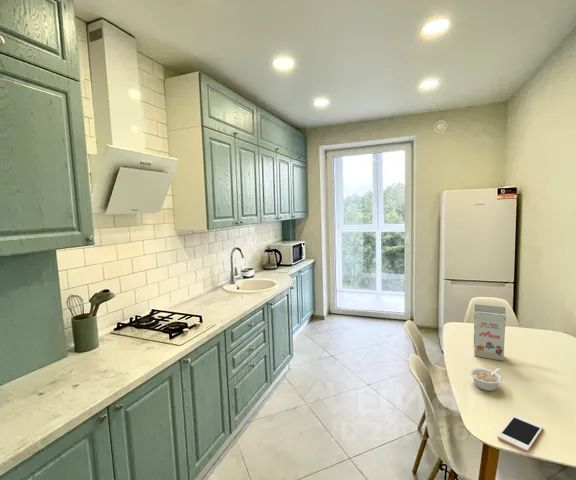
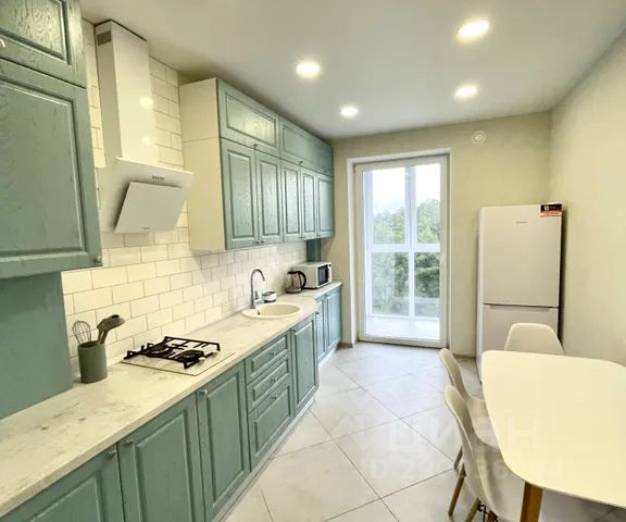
- gift box (489, 330)
- cell phone (520, 432)
- legume (485, 378)
